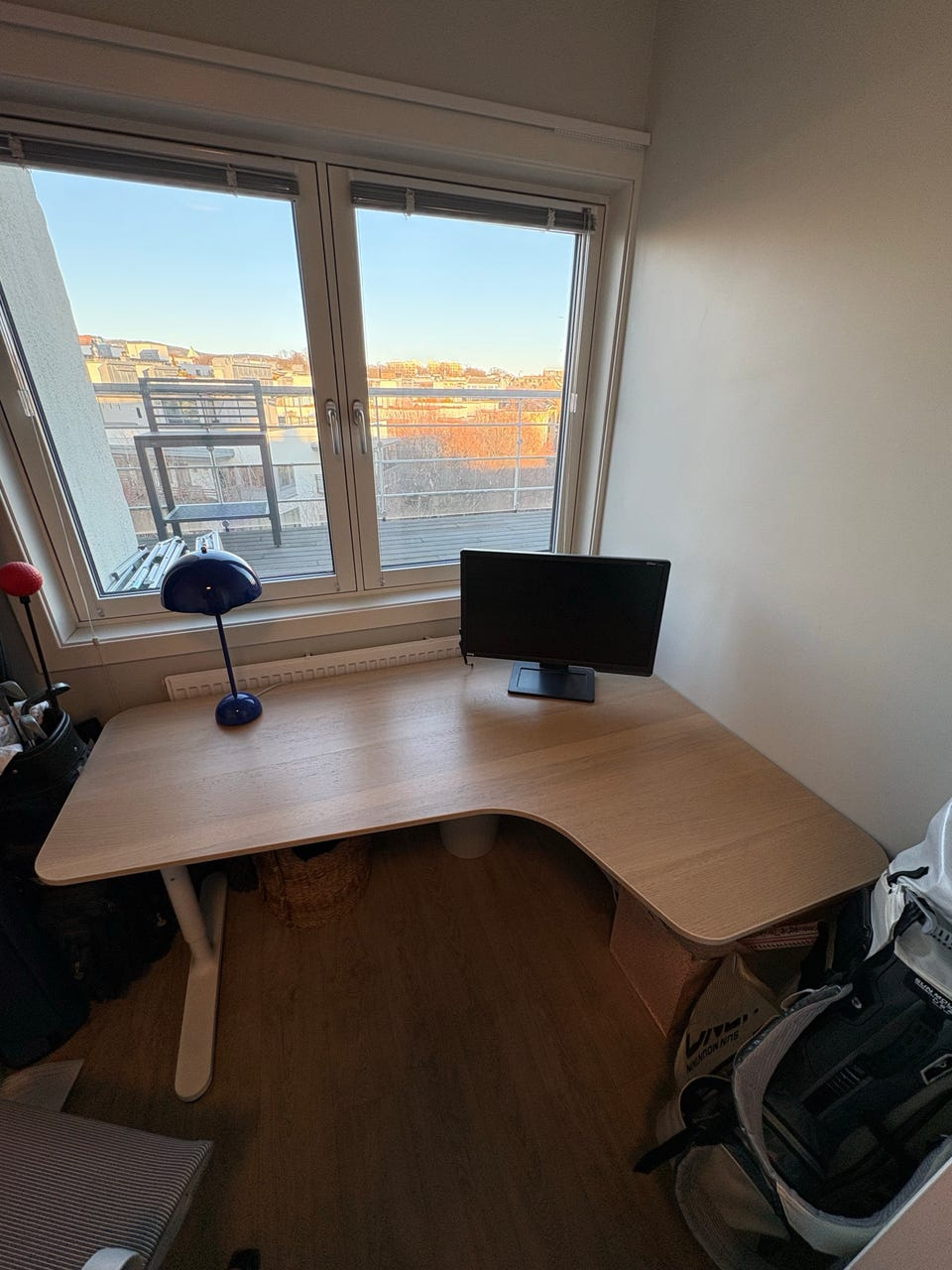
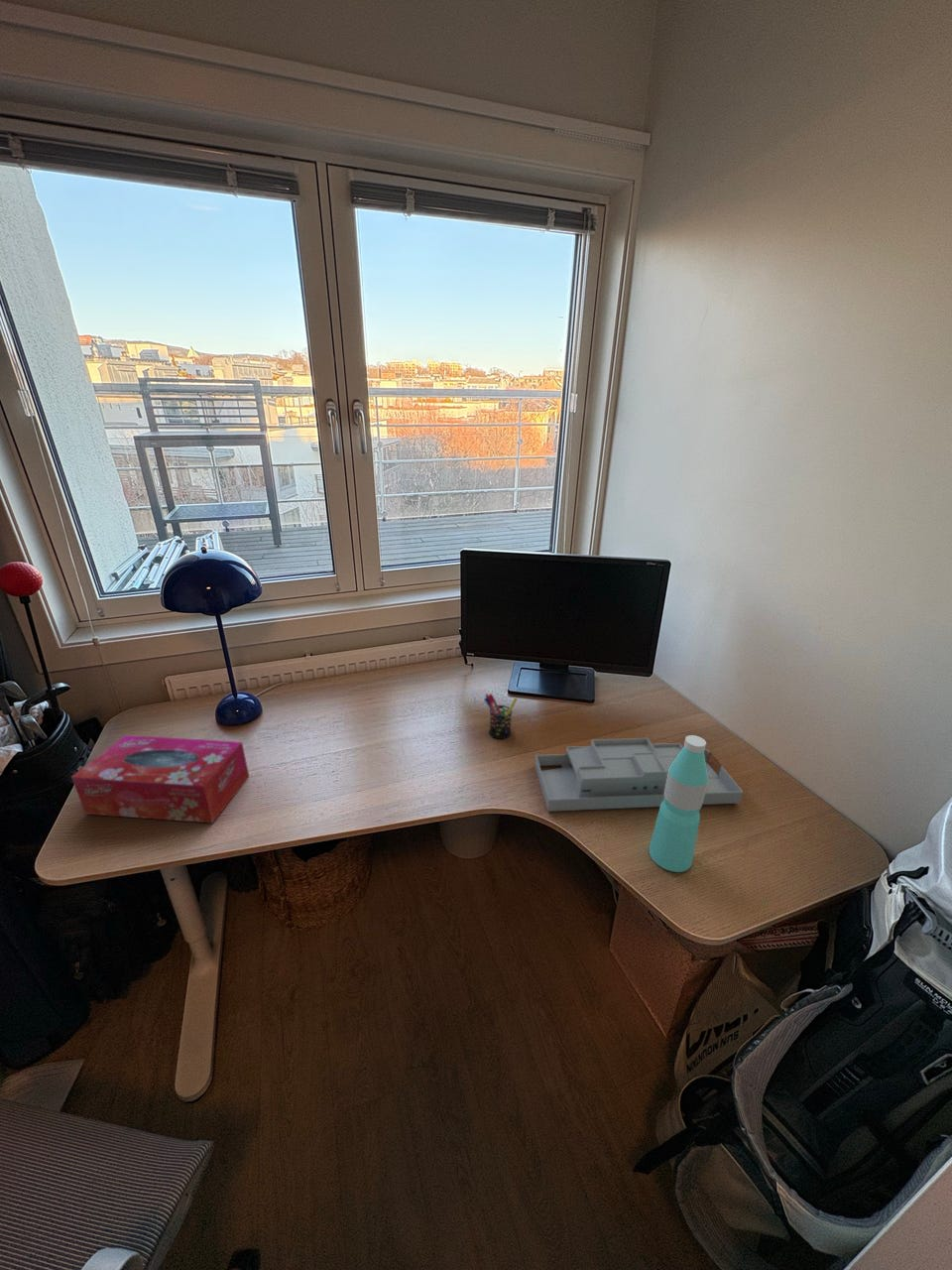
+ tissue box (167, 776)
+ pen holder (500, 715)
+ water bottle (681, 801)
+ desk organizer (635, 769)
